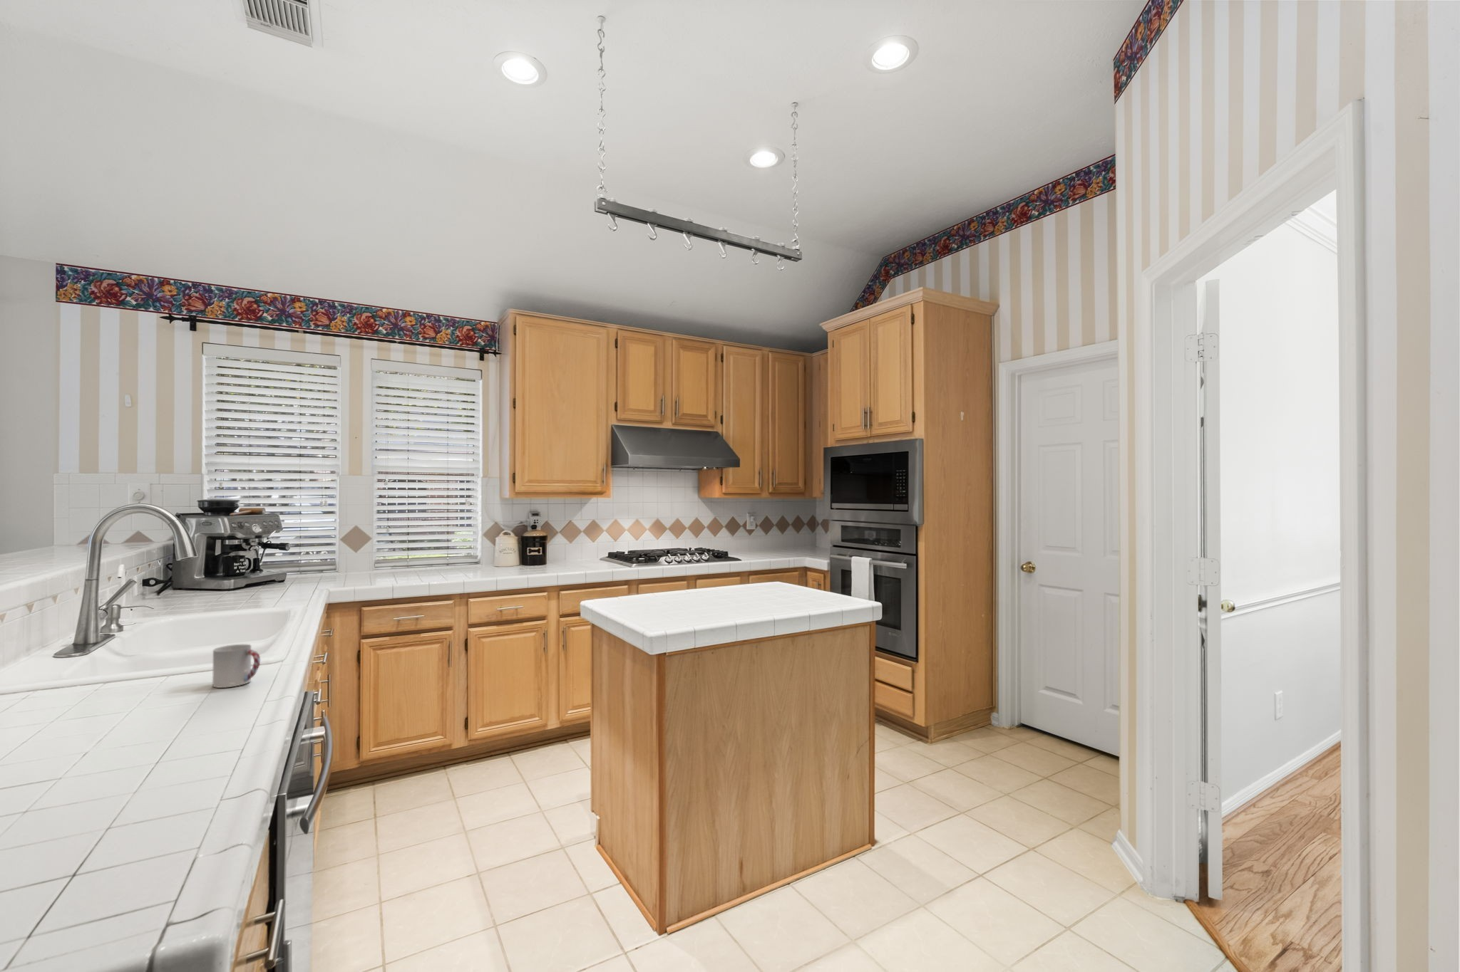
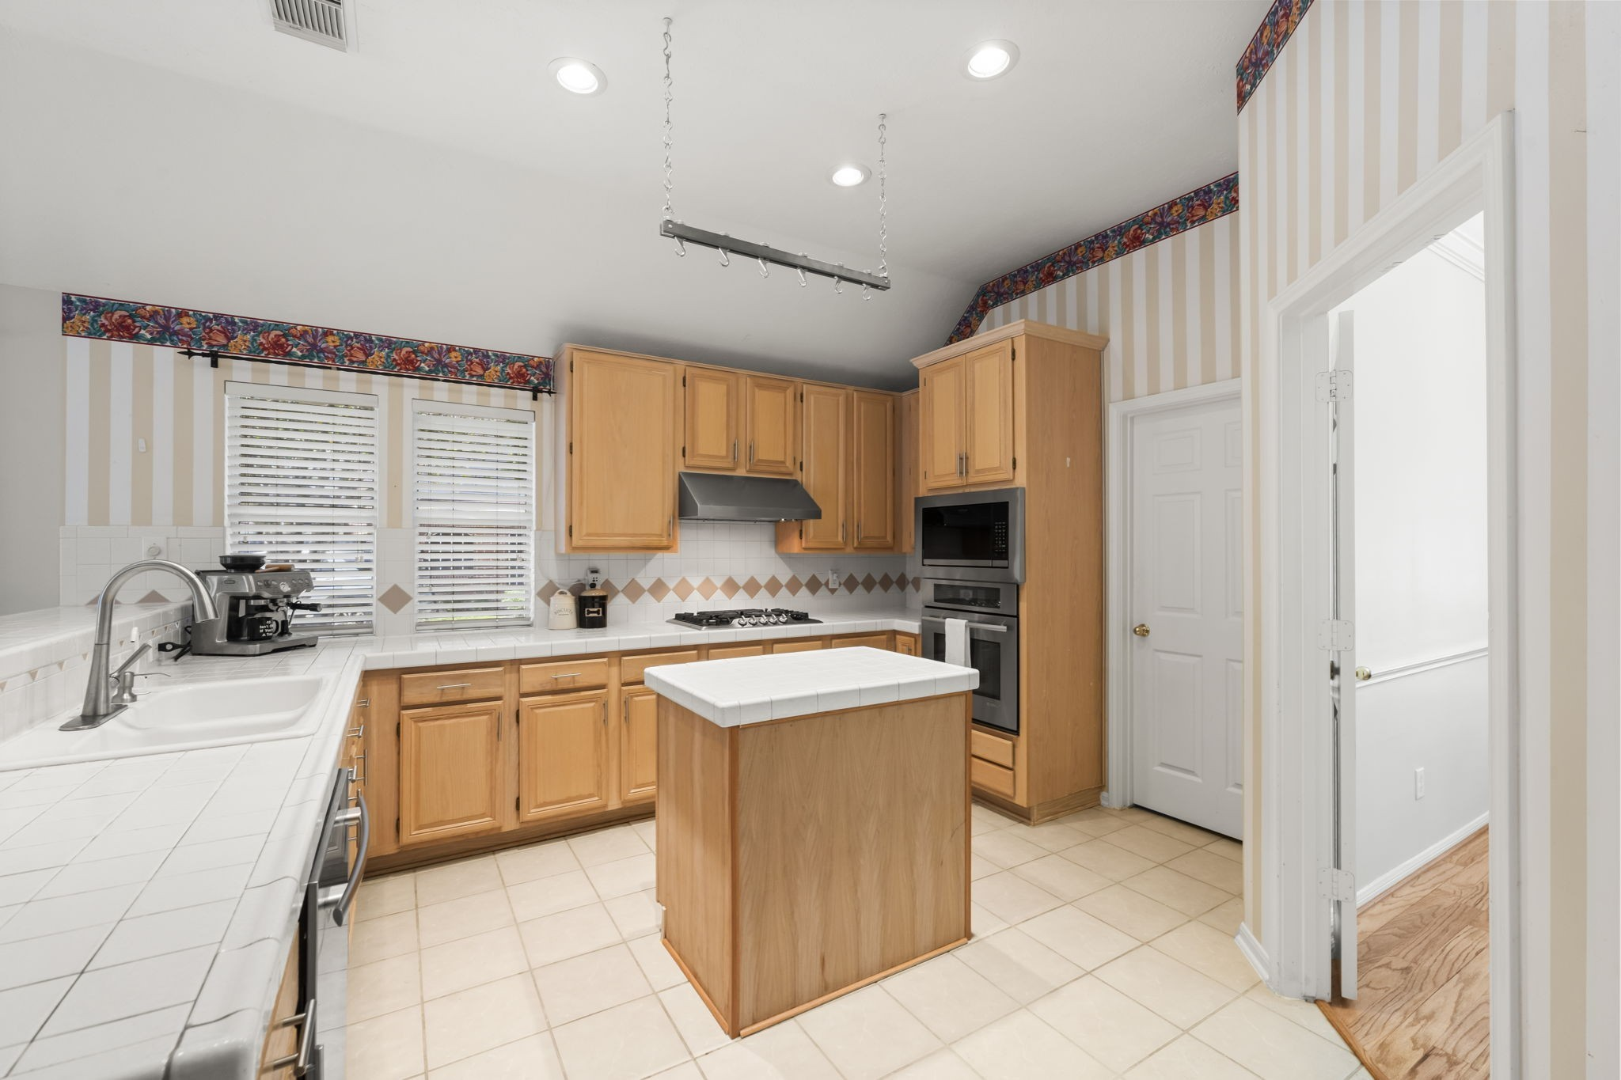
- cup (238, 665)
